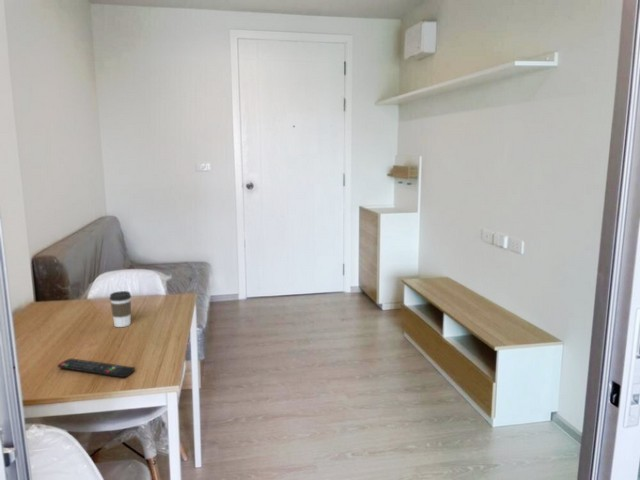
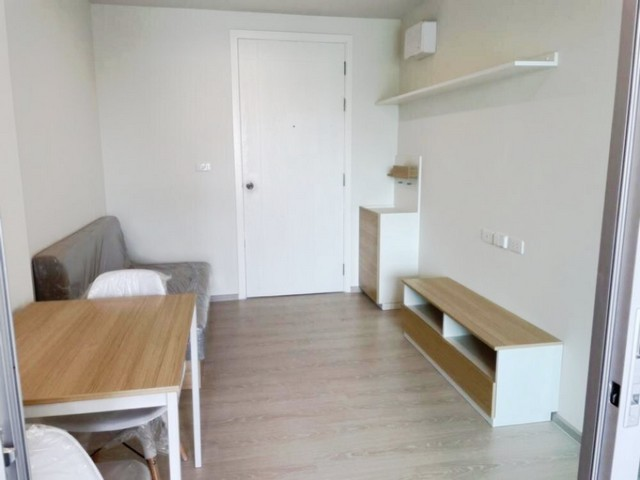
- coffee cup (121, 309)
- remote control (95, 368)
